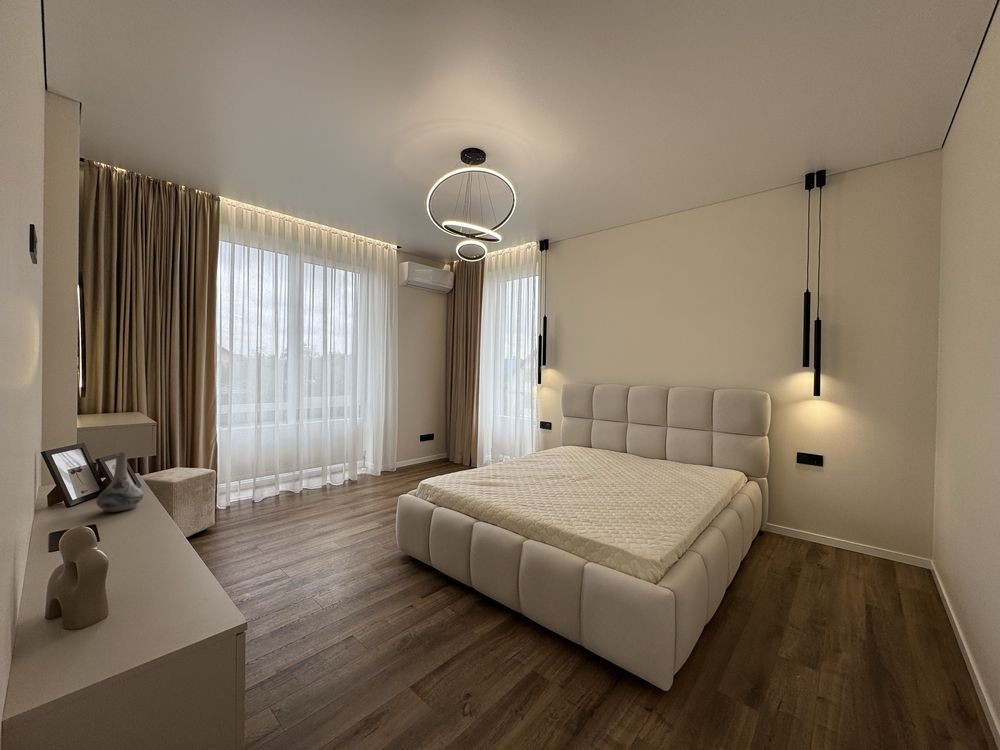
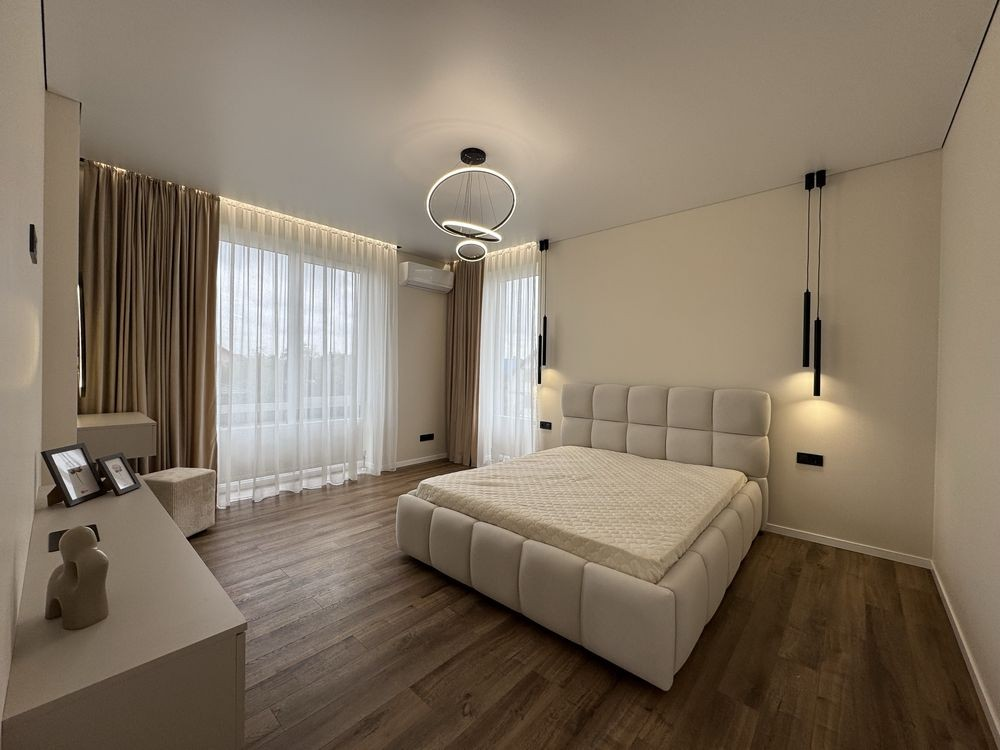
- decorative vase (120, 481)
